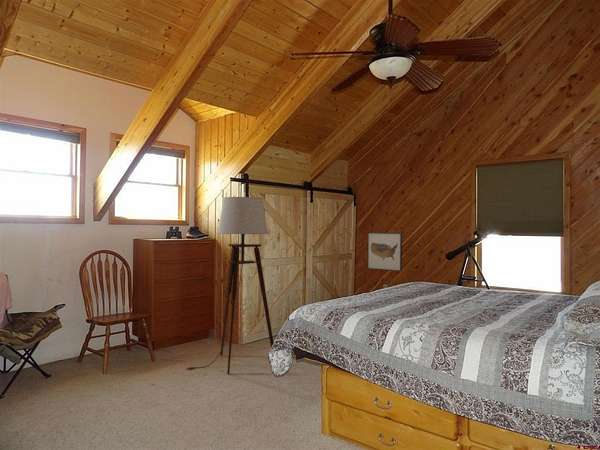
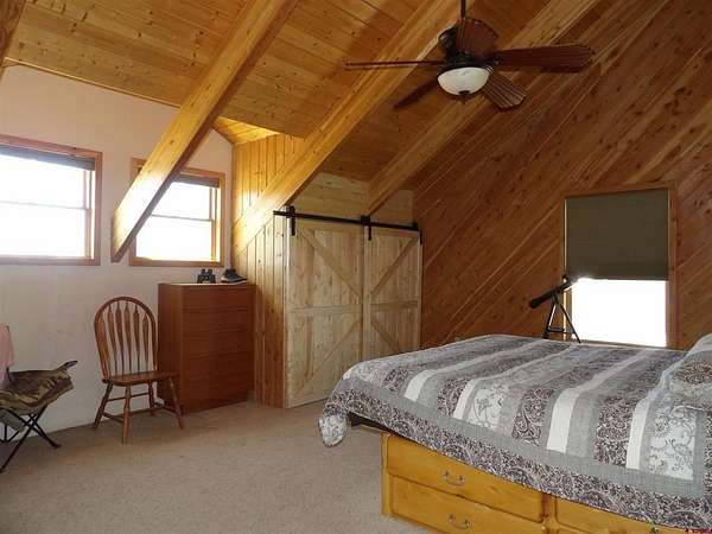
- floor lamp (231, 280)
- wall art (384, 251)
